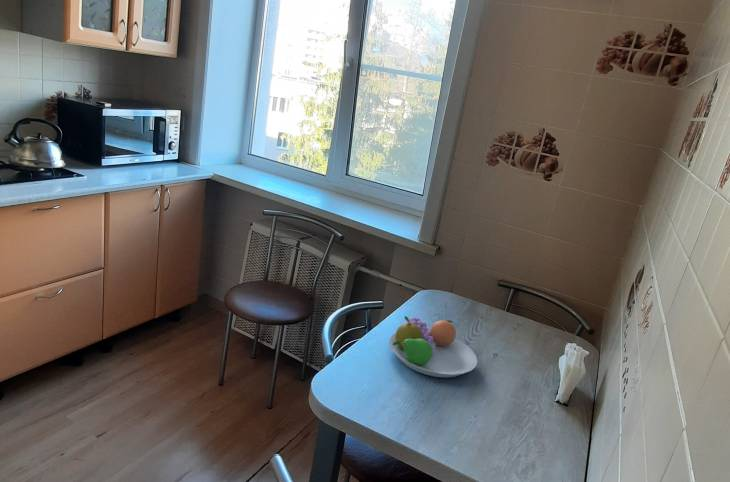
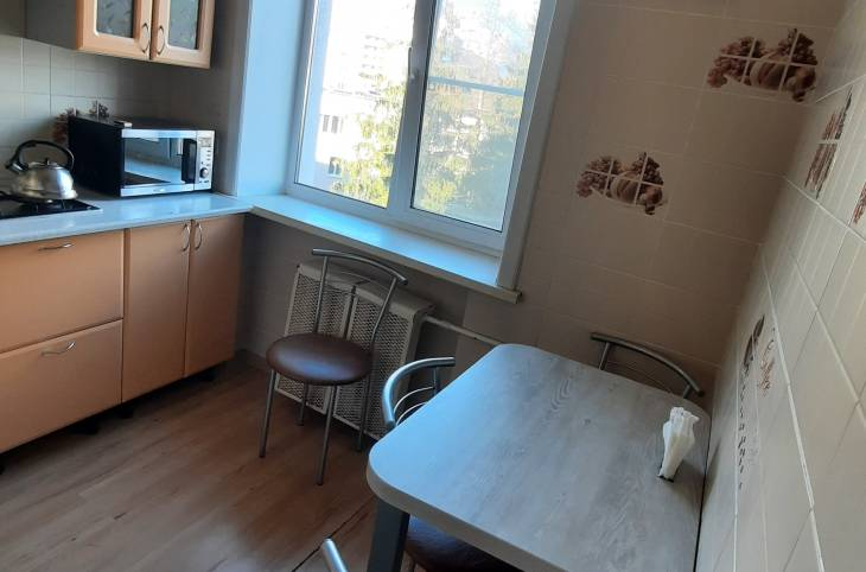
- fruit bowl (431, 342)
